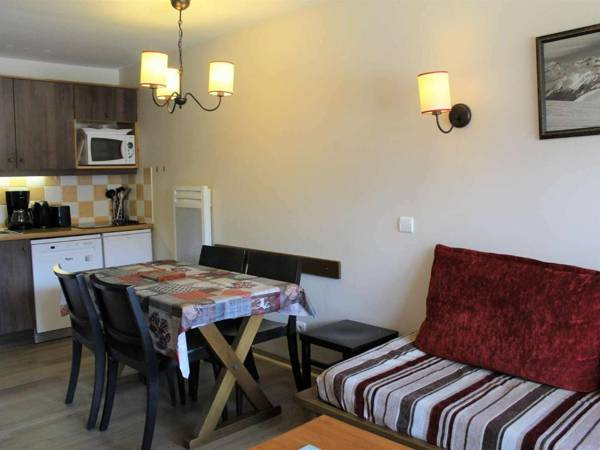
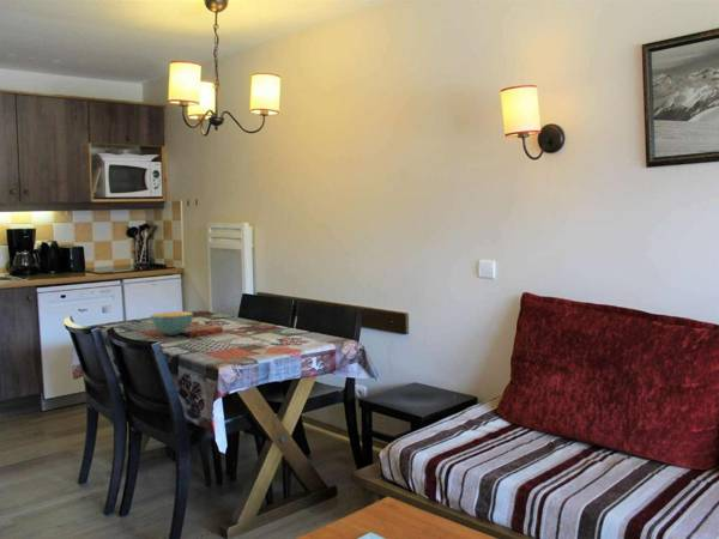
+ cereal bowl (173, 323)
